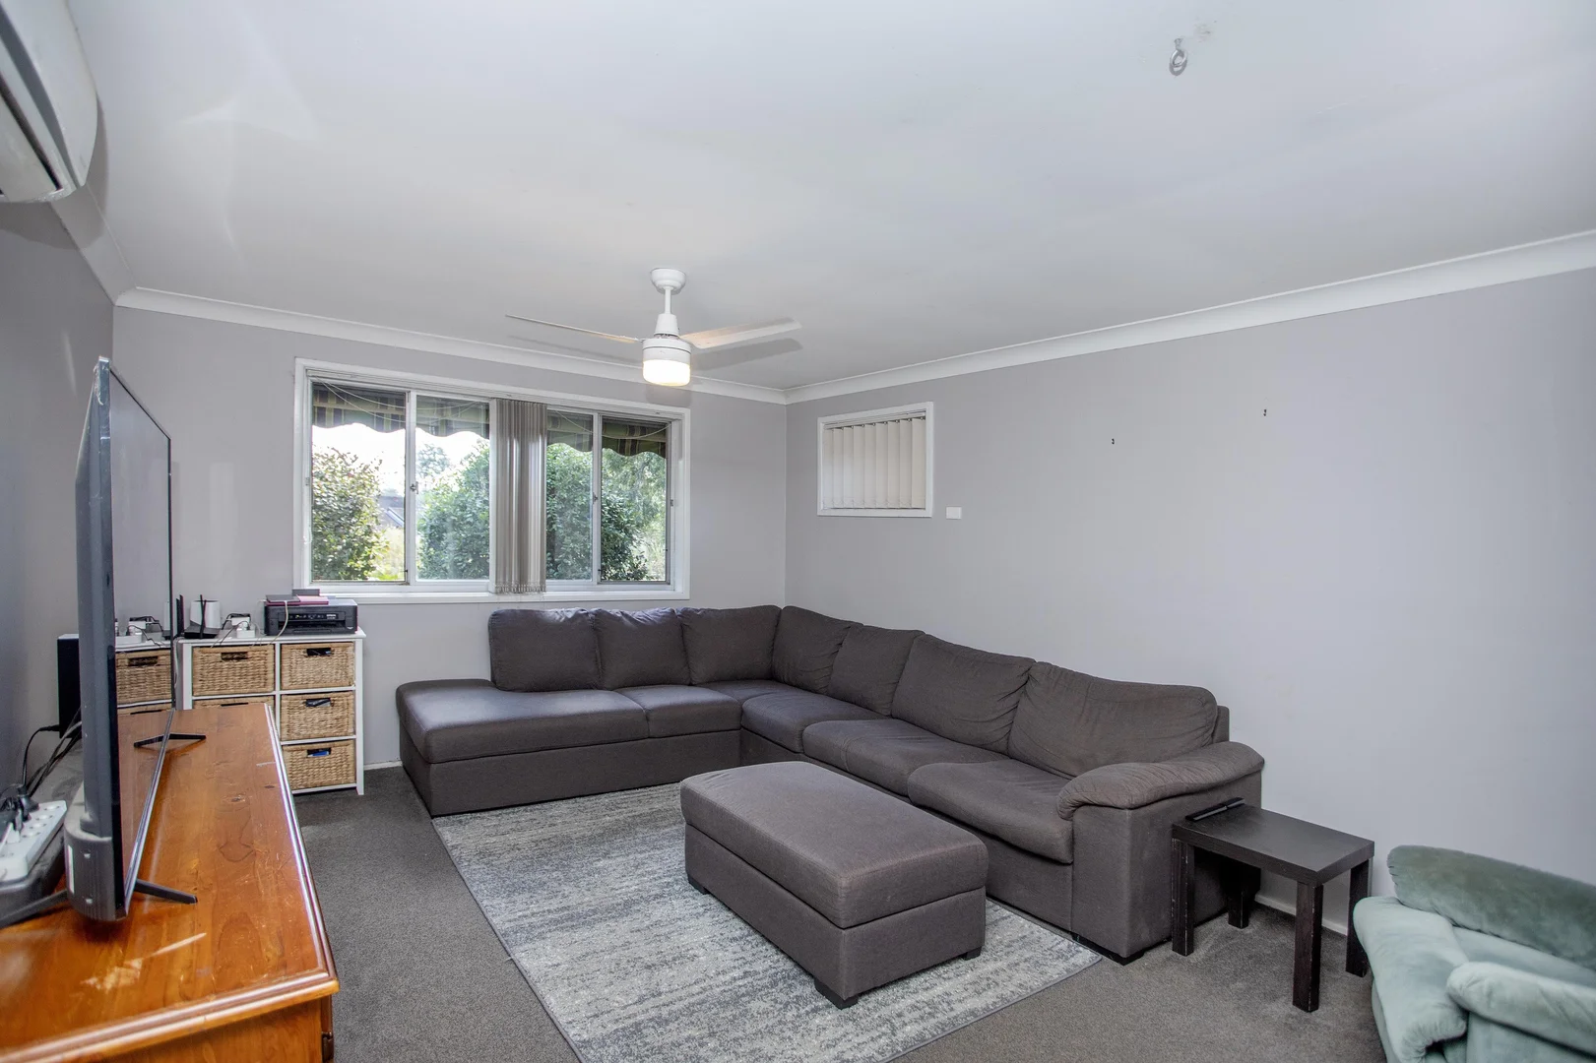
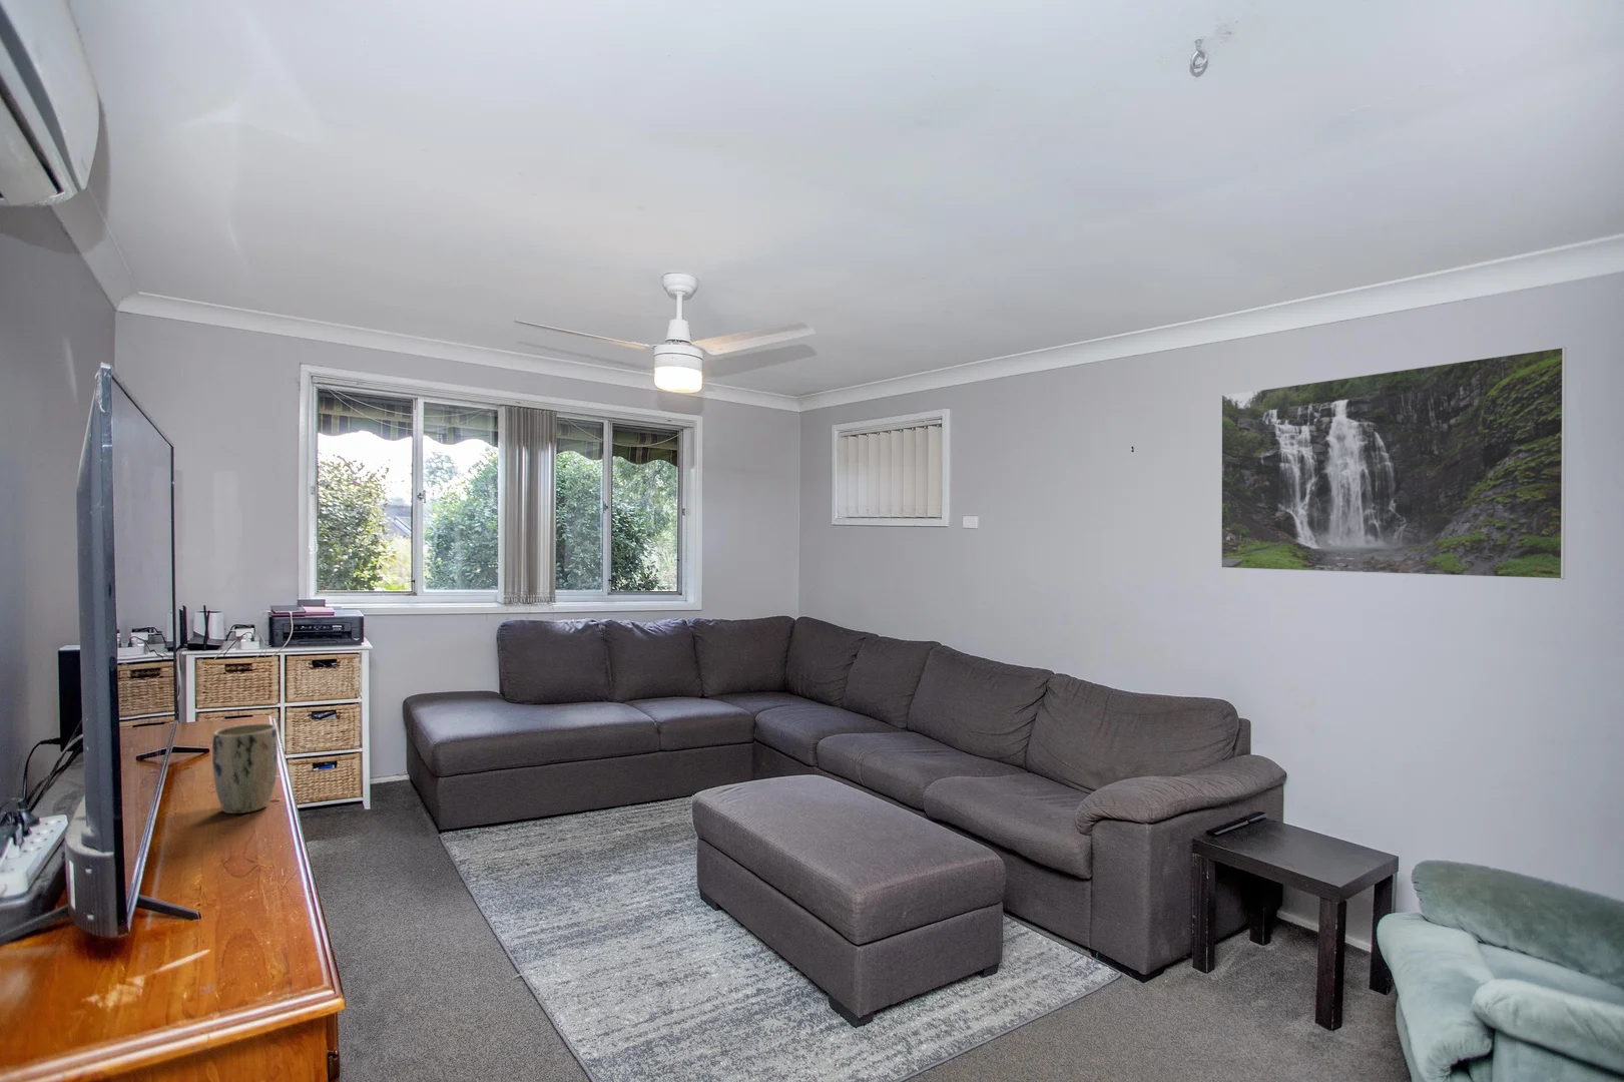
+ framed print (1368, 473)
+ plant pot (245, 768)
